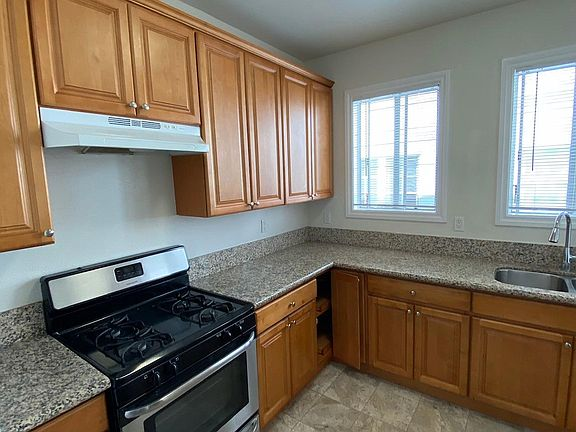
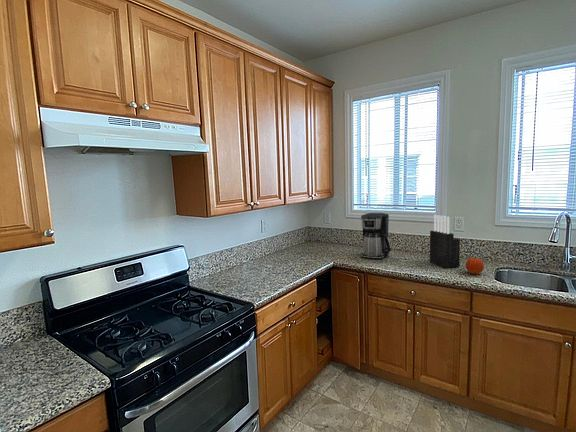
+ coffee maker (379, 234)
+ knife block (445, 240)
+ fruit (474, 265)
